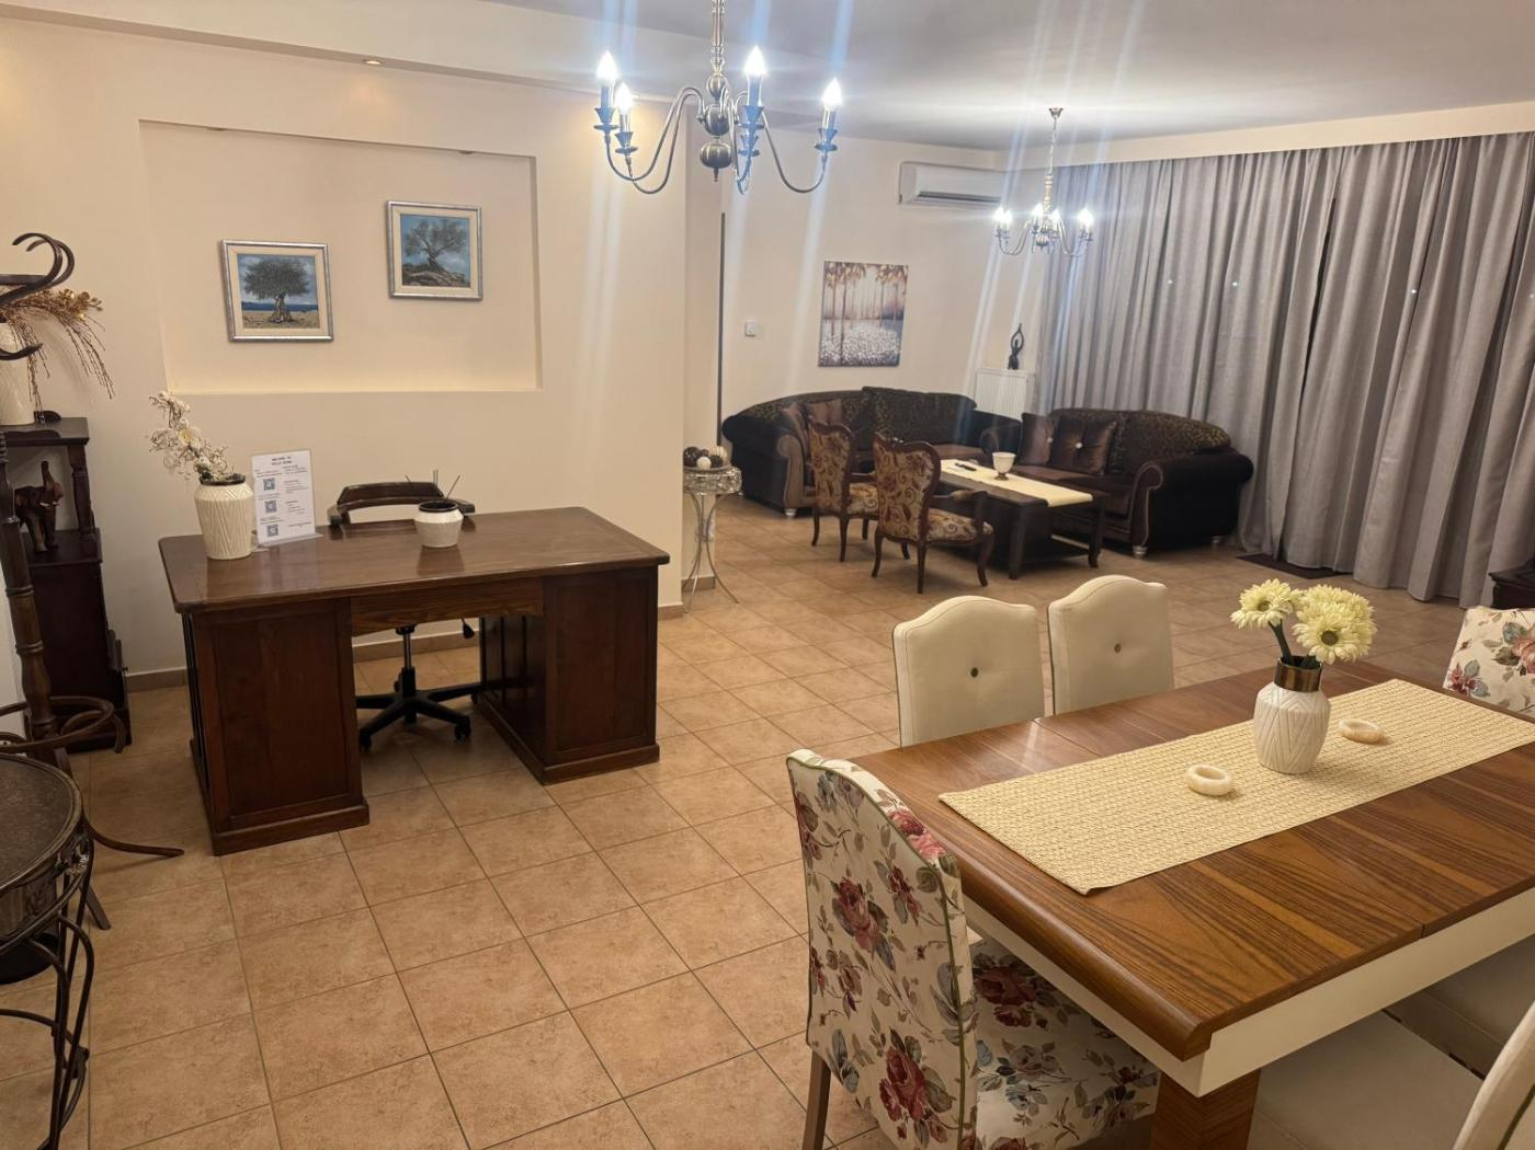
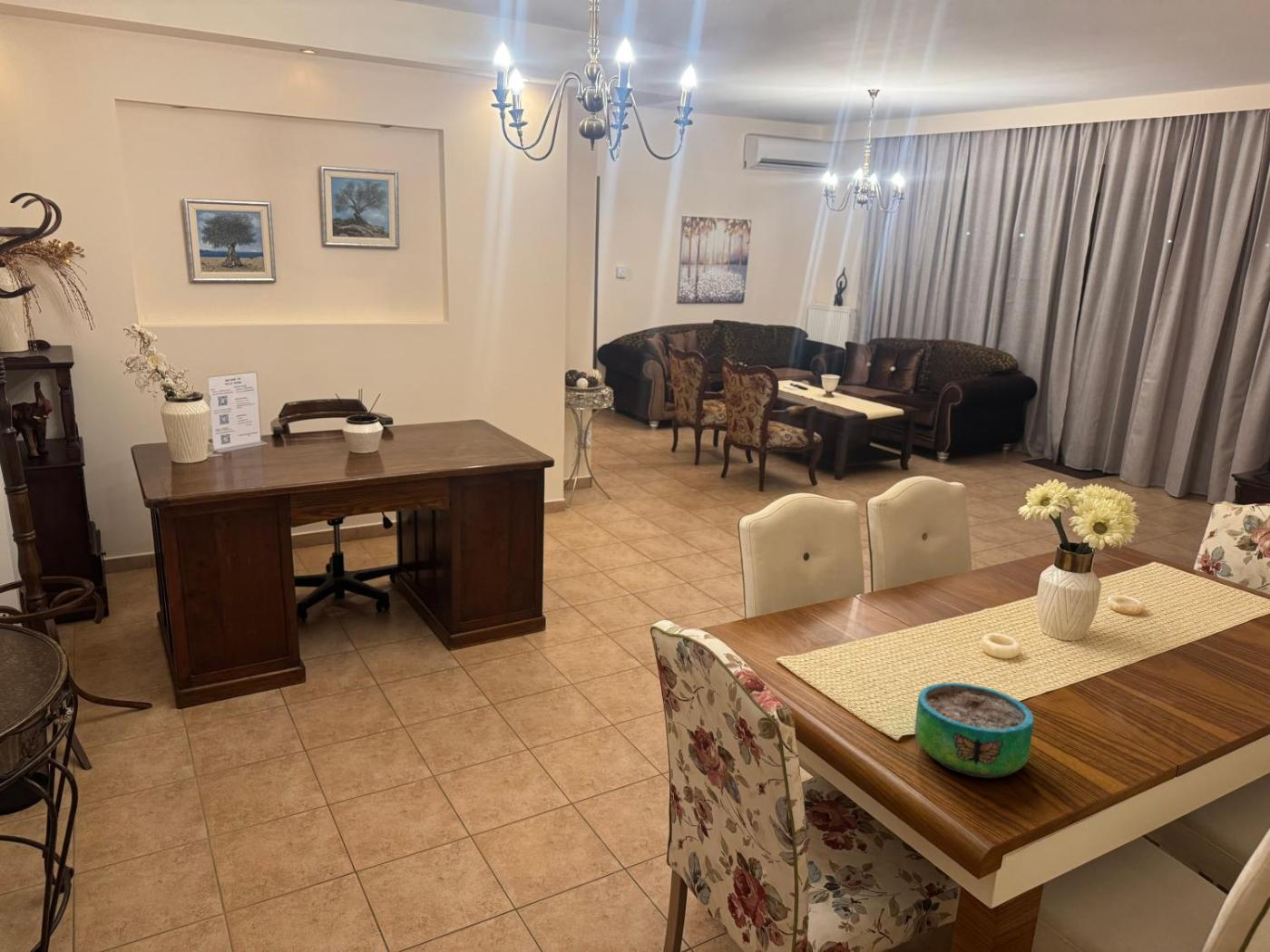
+ decorative bowl (972, 728)
